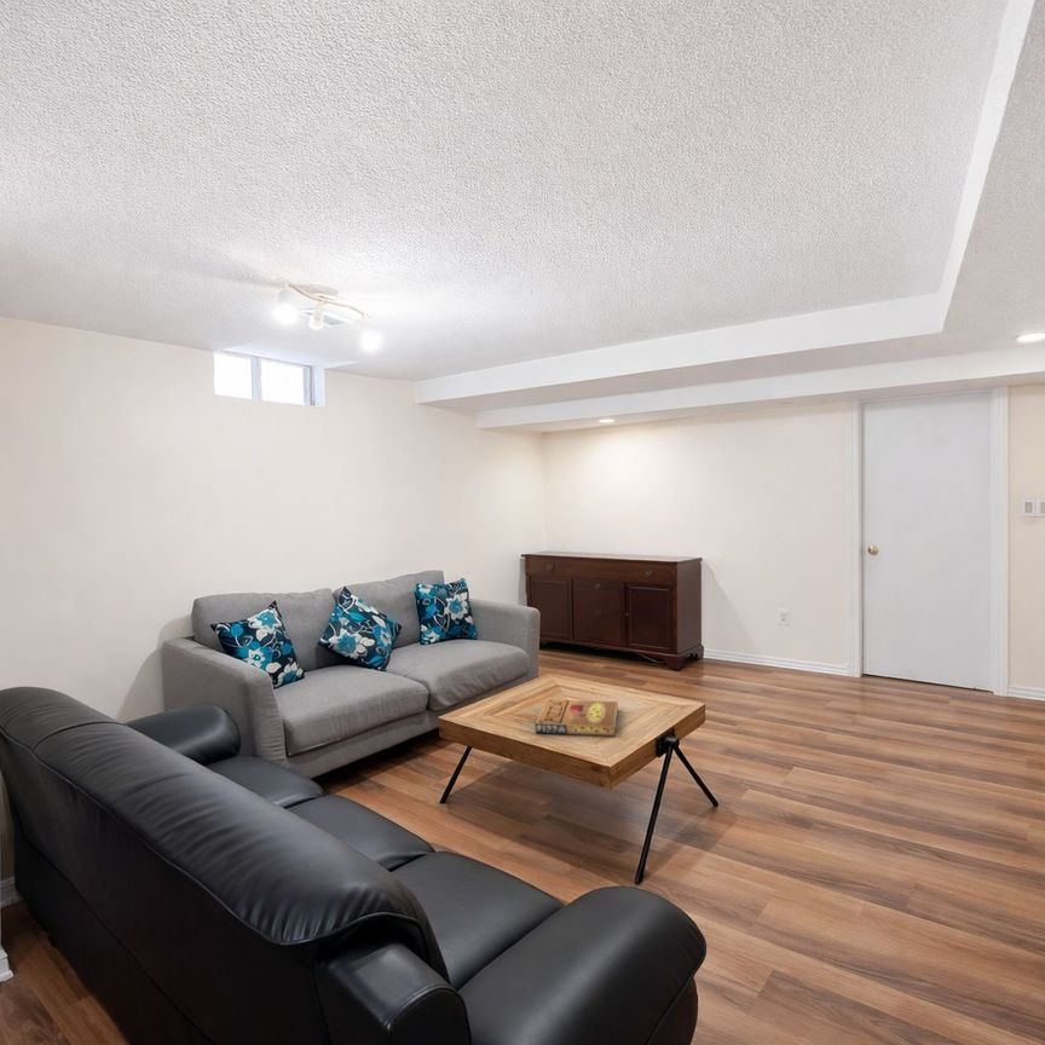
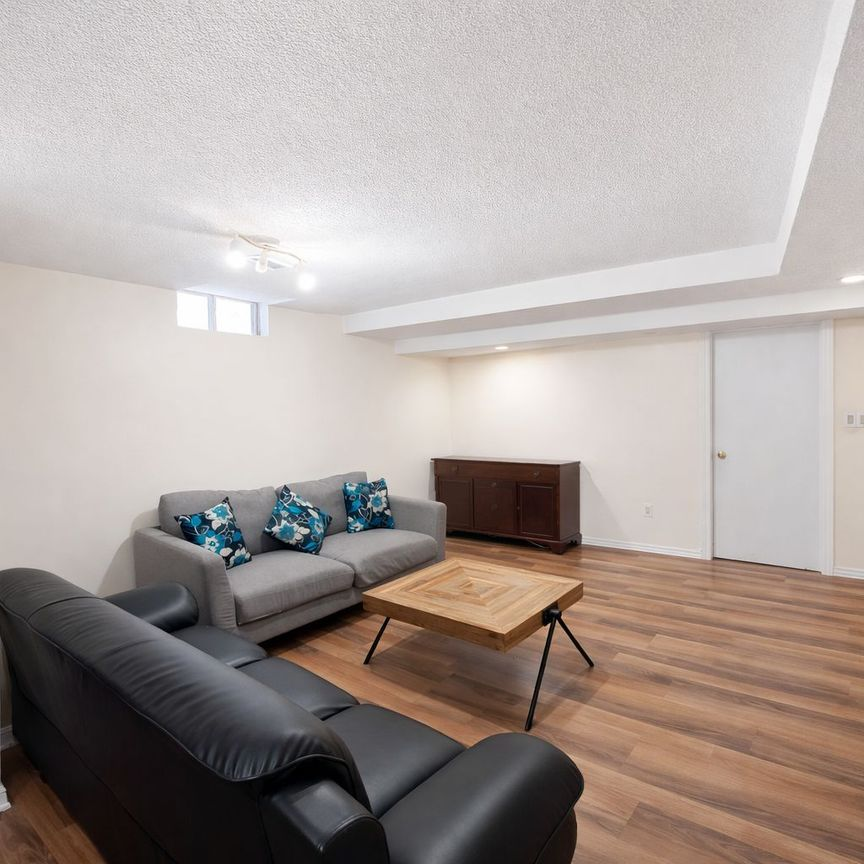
- pizza box (578, 716)
